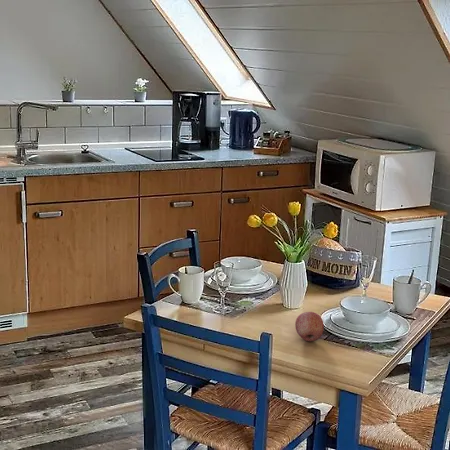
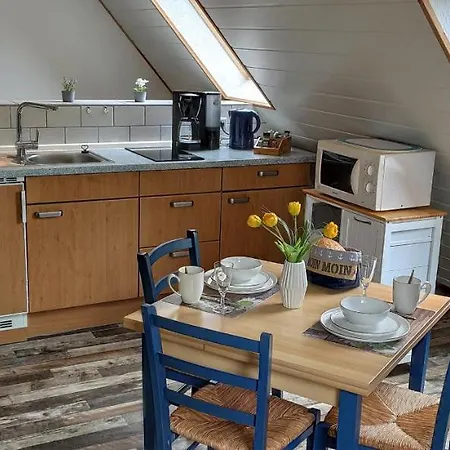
- fruit (309, 326)
